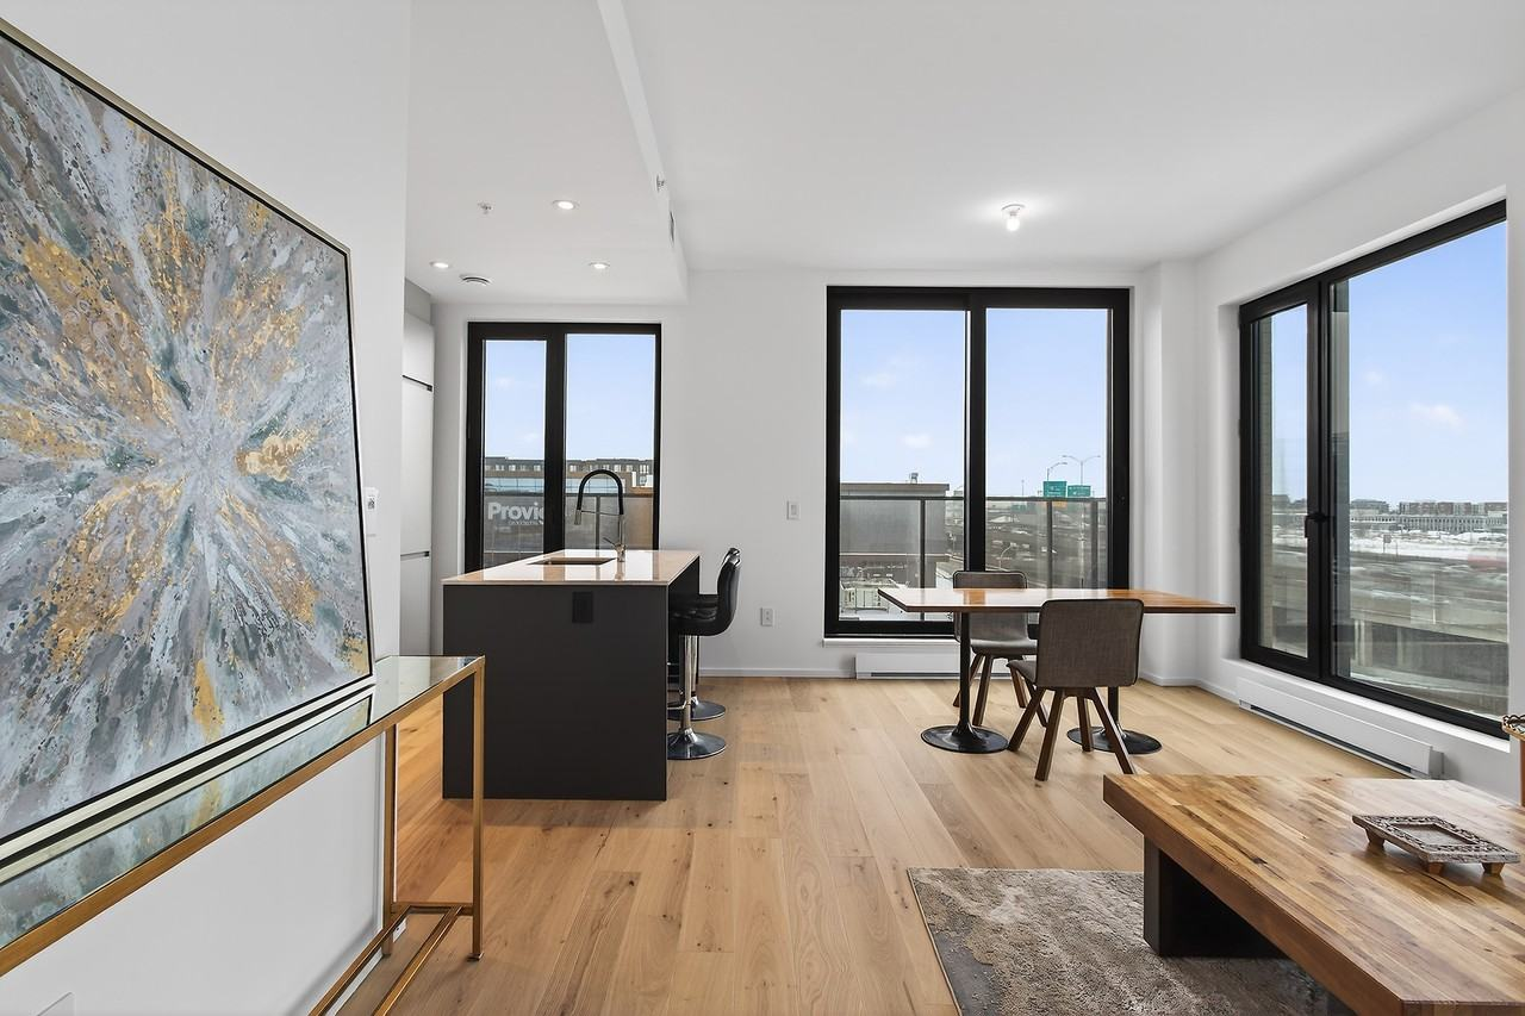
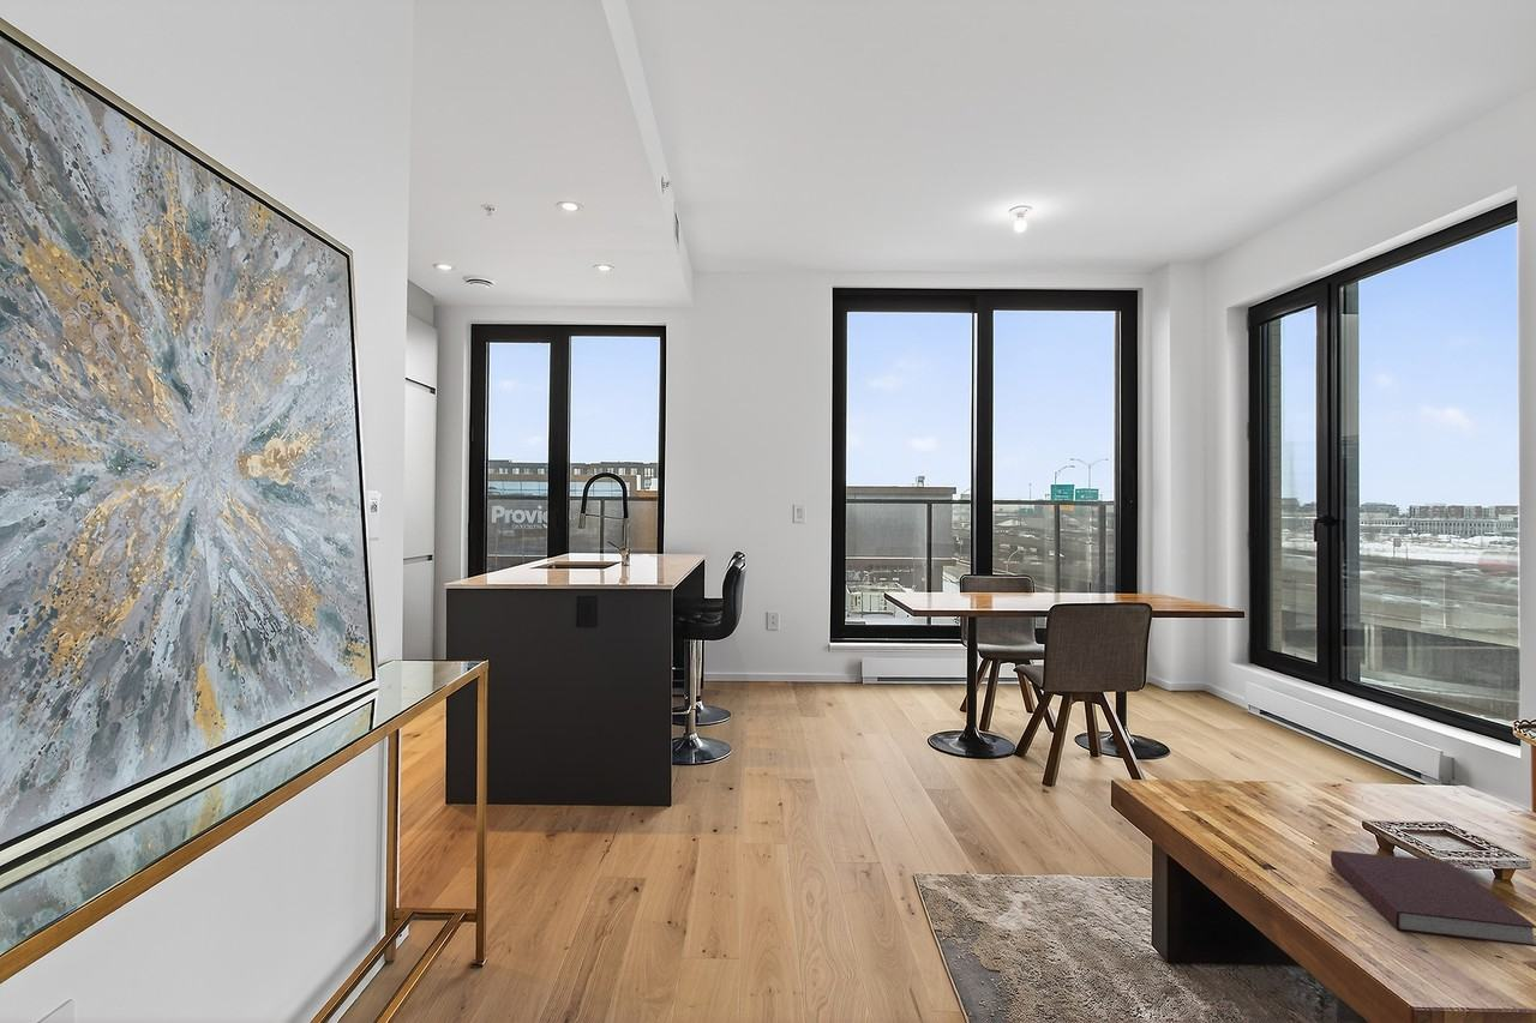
+ notebook (1423, 893)
